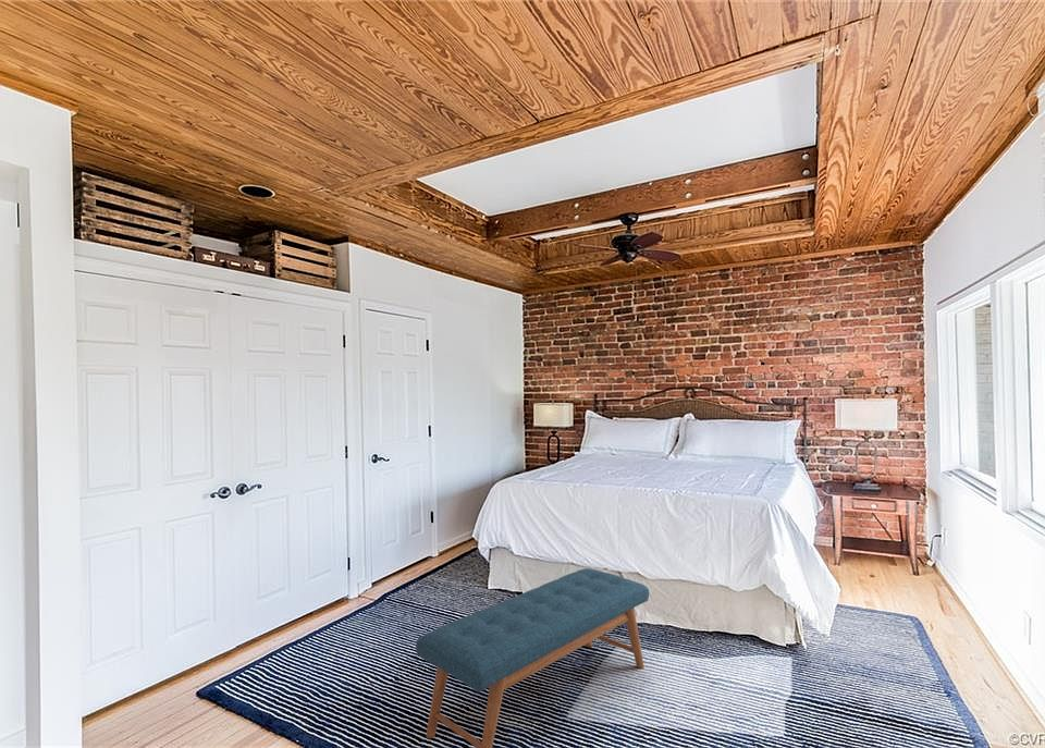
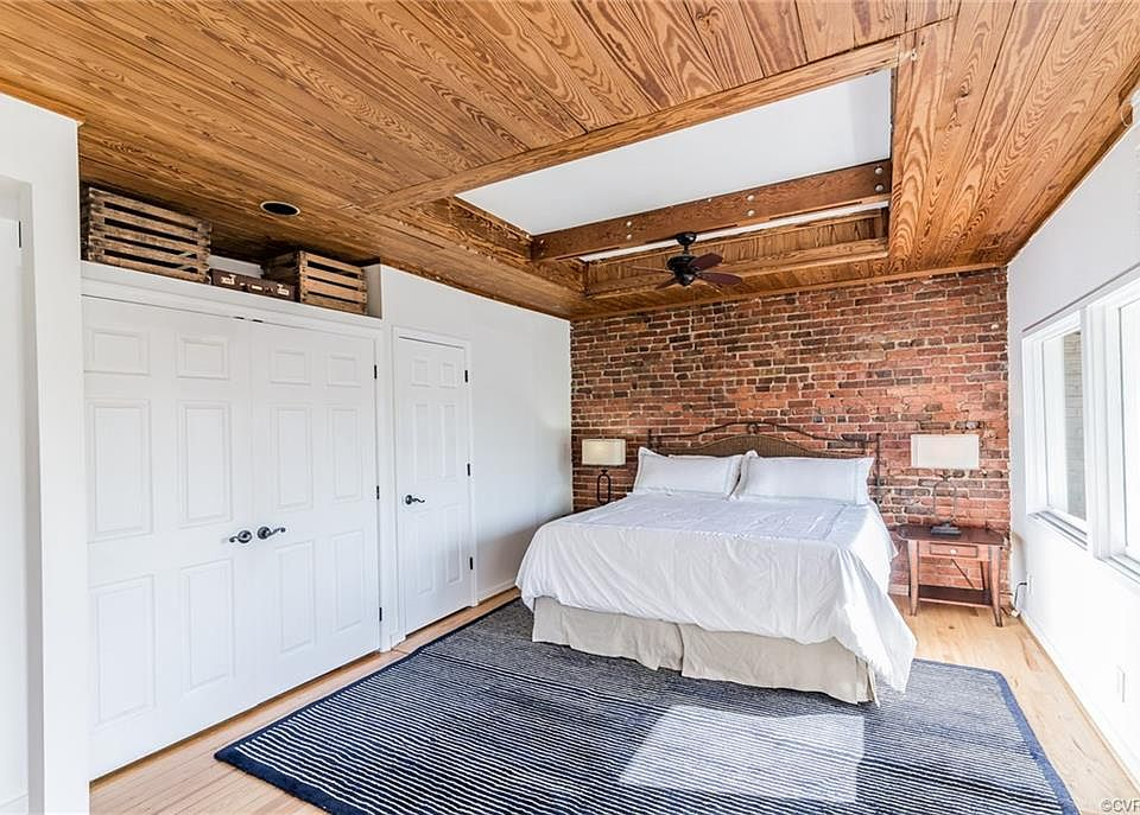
- bench (544, 649)
